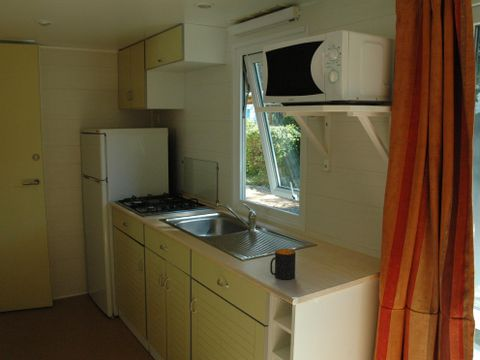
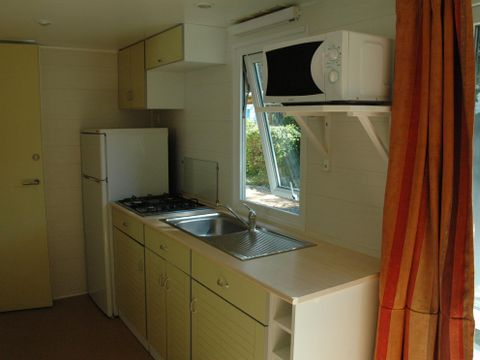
- mug (281, 264)
